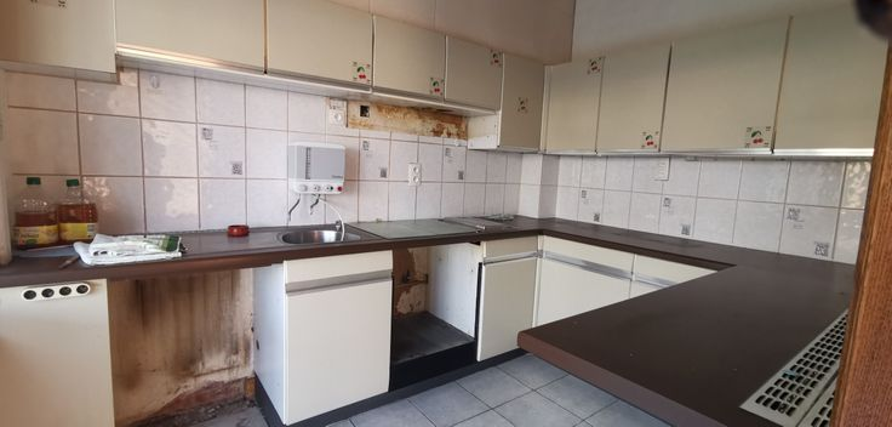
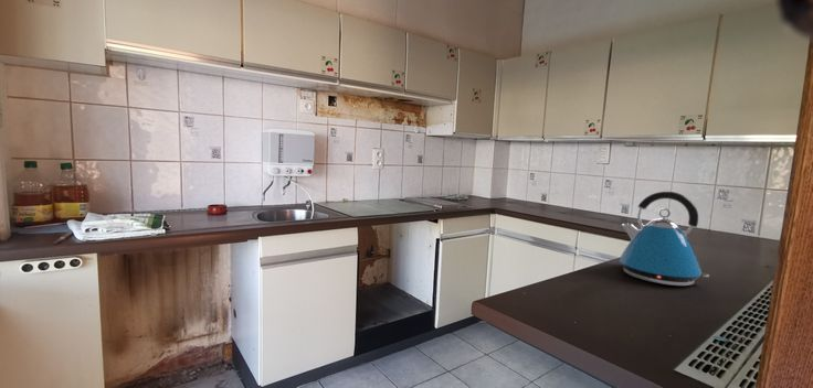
+ kettle (665, 234)
